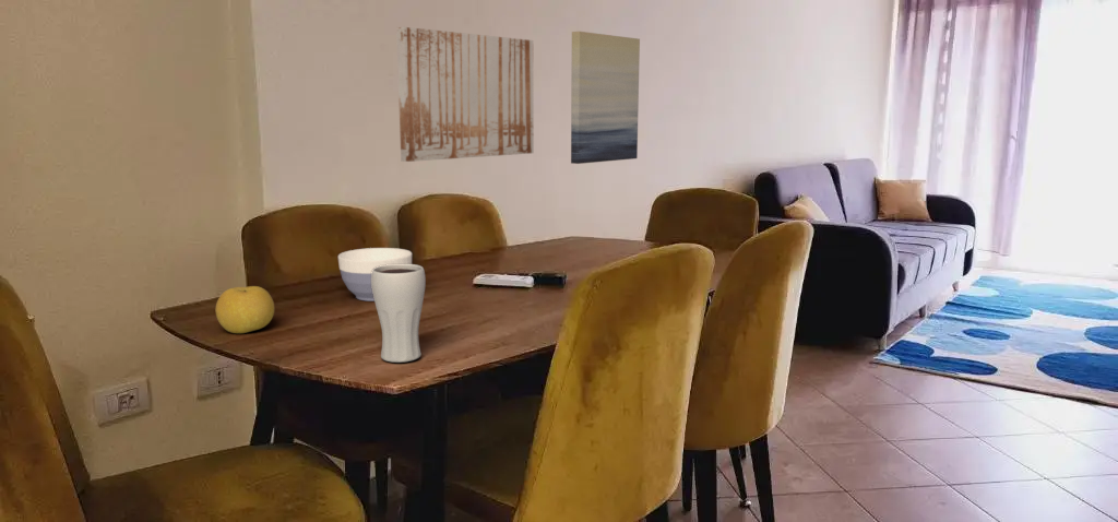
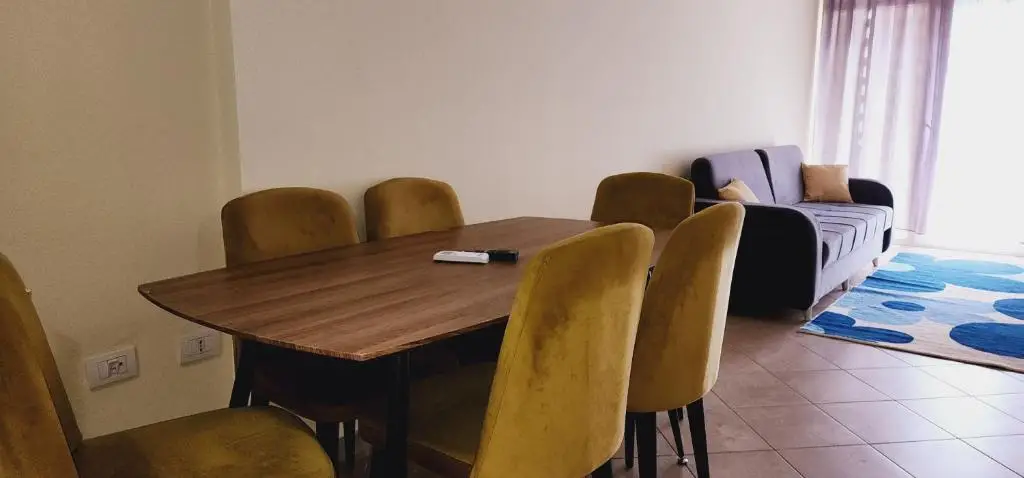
- drinking glass (400, 313)
- fruit (246, 308)
- wall art (472, 96)
- bowl (370, 275)
- wall art (606, 98)
